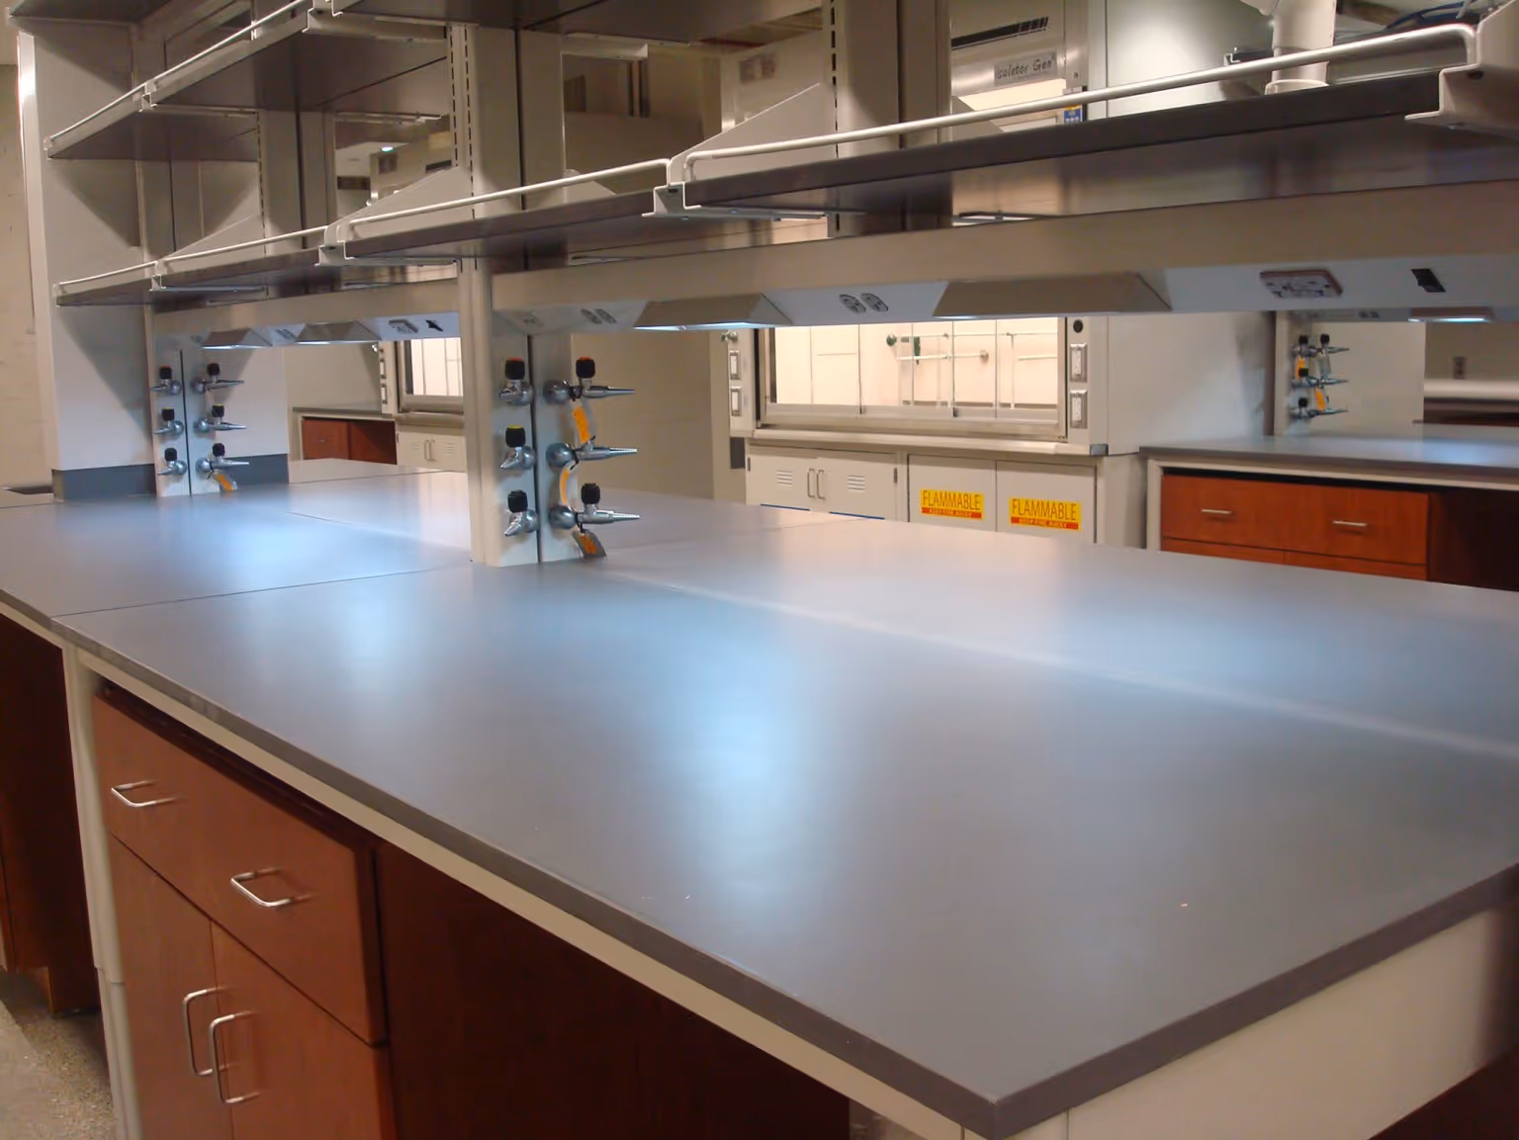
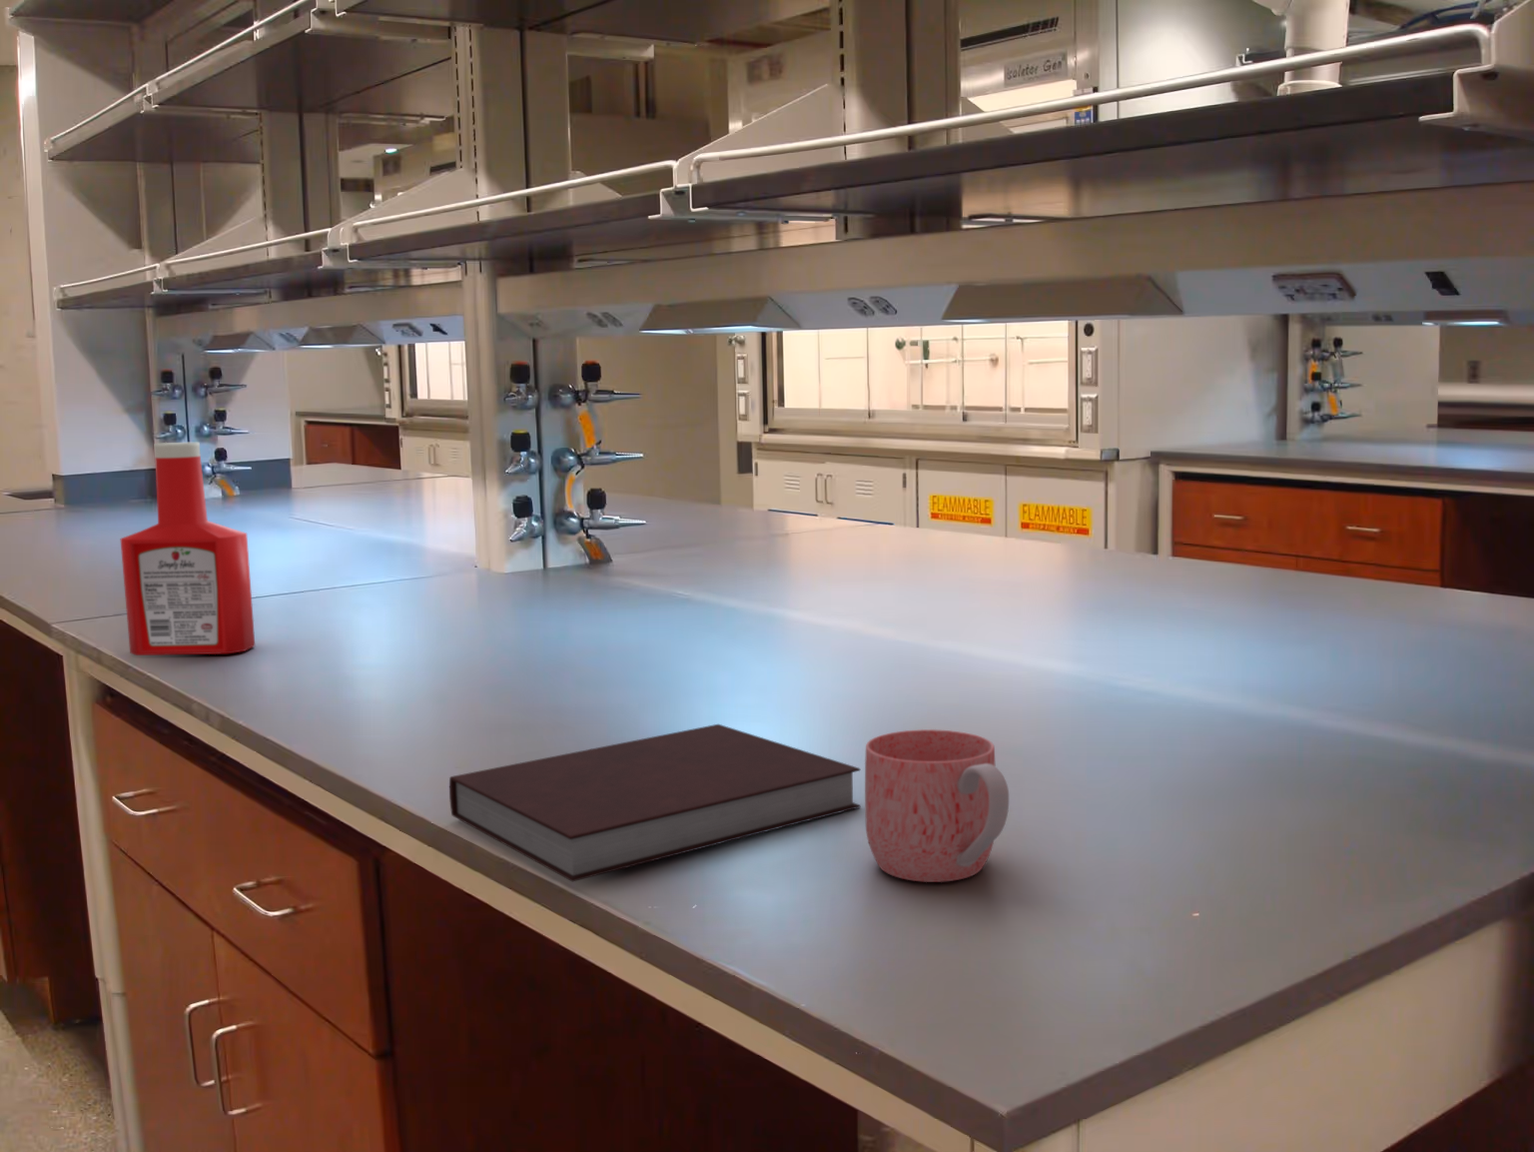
+ soap bottle (185, 547)
+ notebook (654, 791)
+ mug (945, 811)
